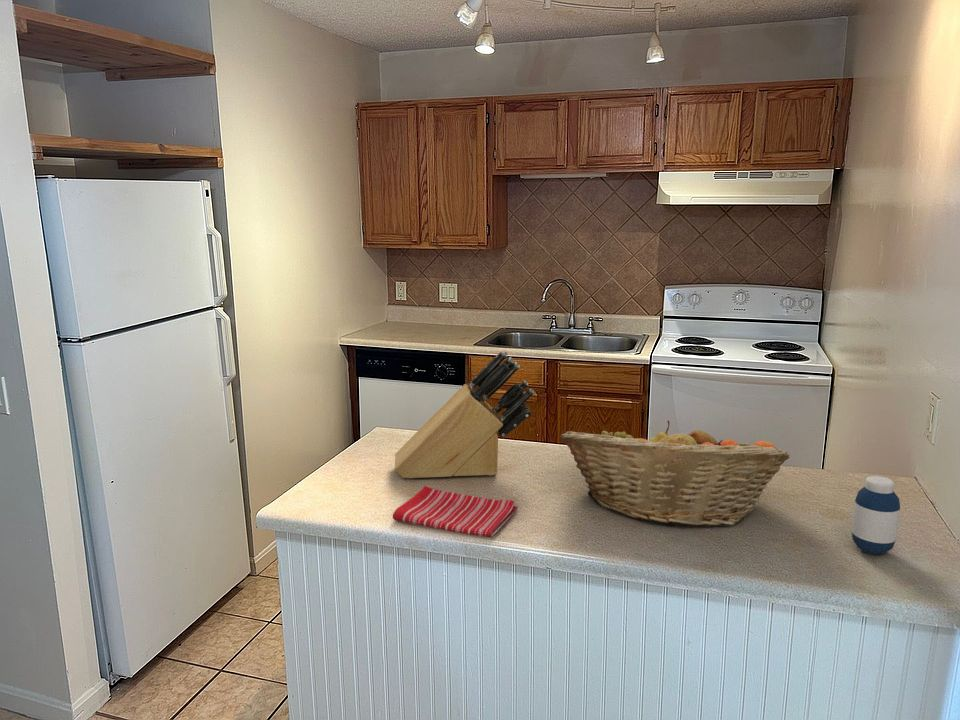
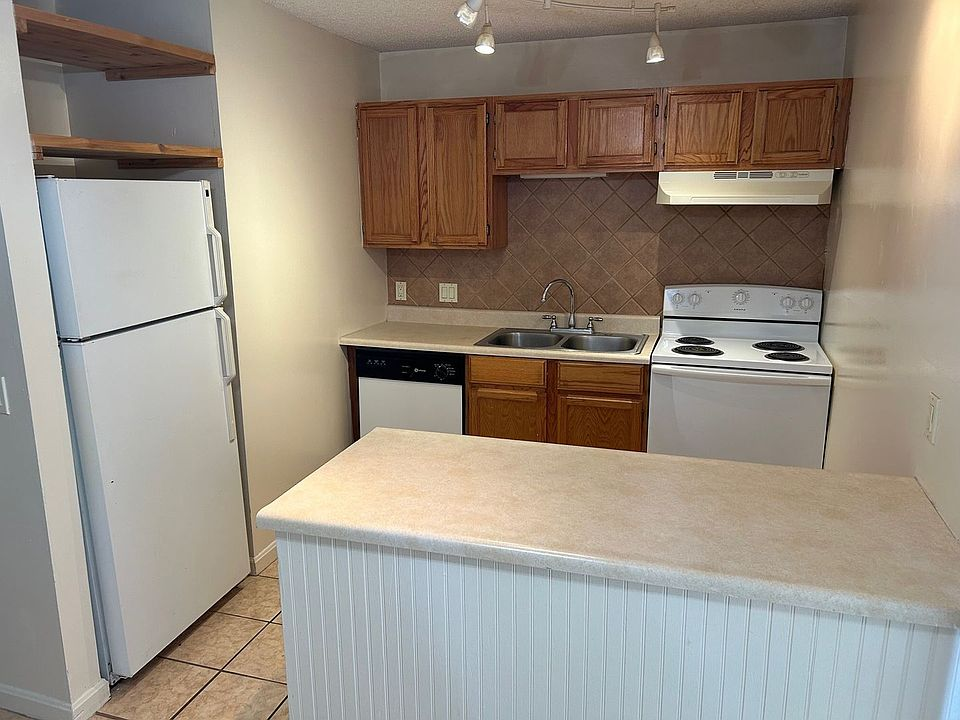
- dish towel (455, 510)
- knife block (463, 412)
- medicine bottle (875, 515)
- fruit basket (668, 461)
